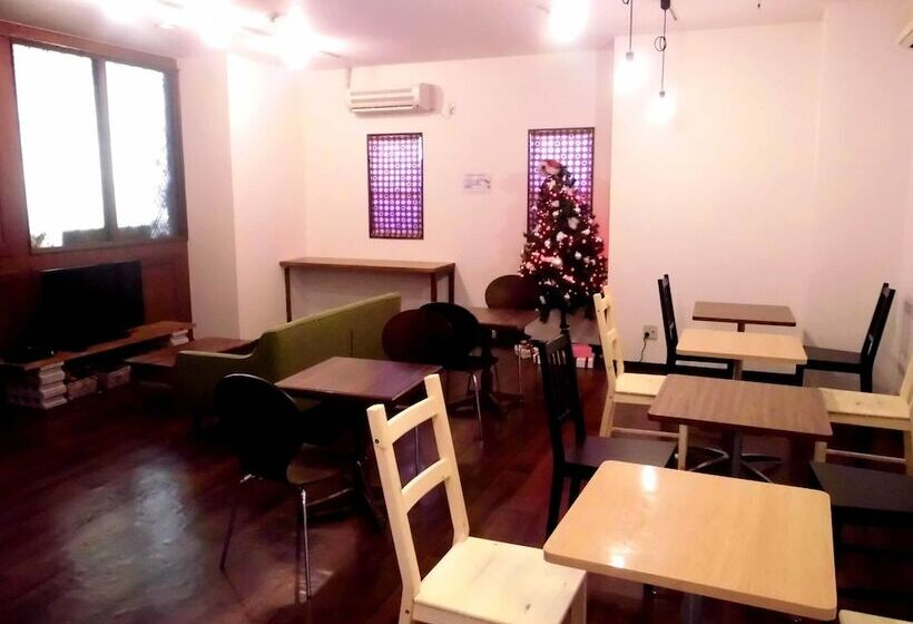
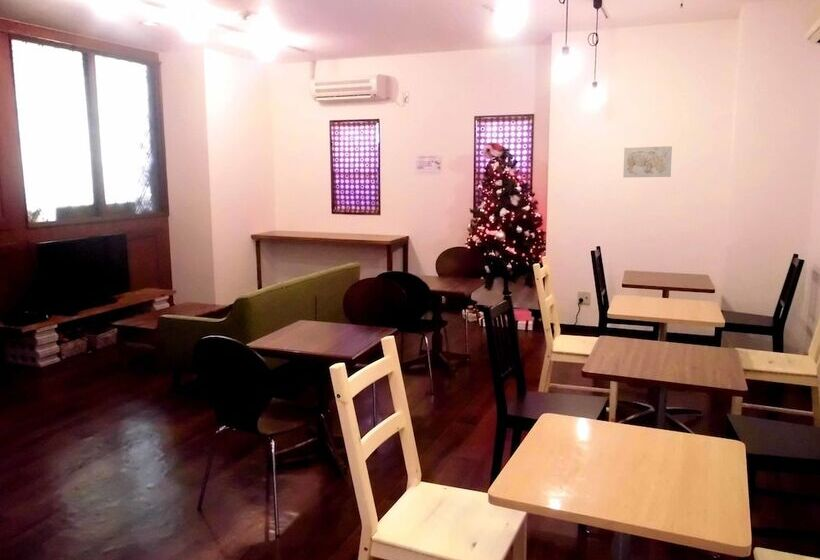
+ wall art (647, 162)
